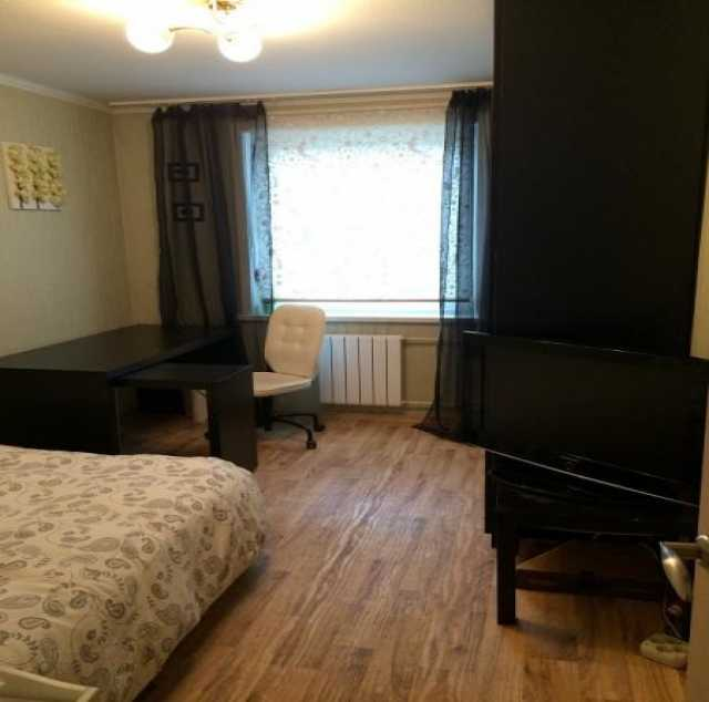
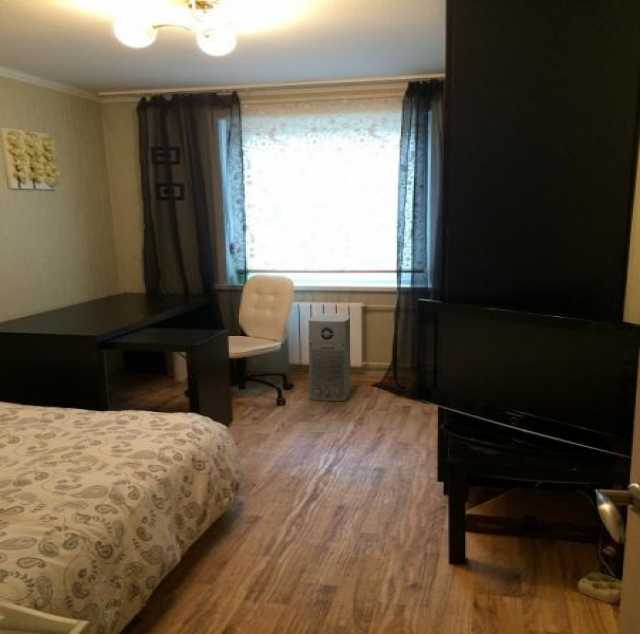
+ air purifier (330, 355)
